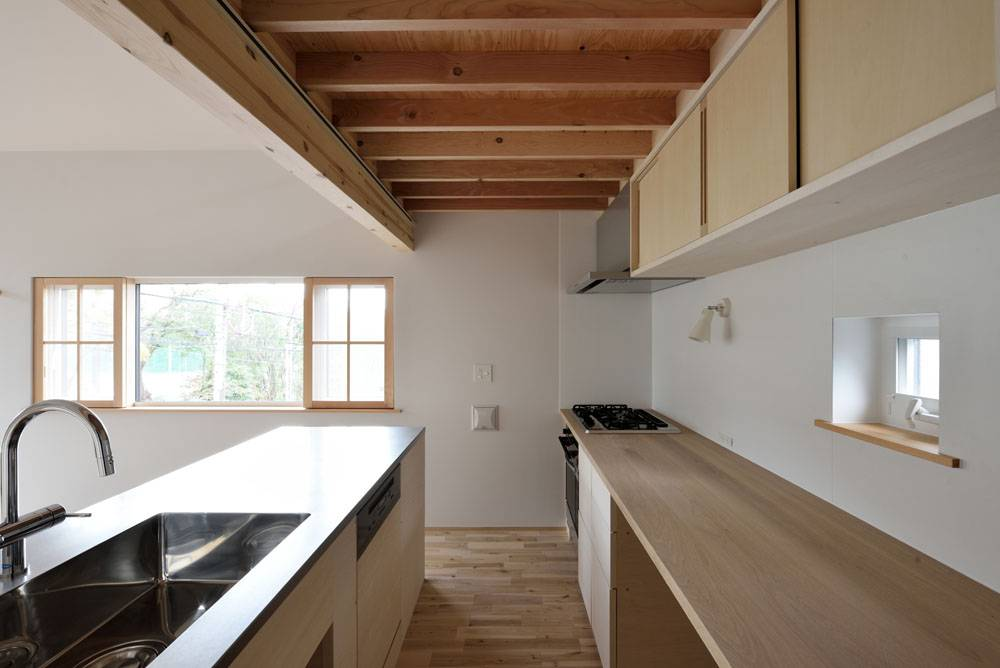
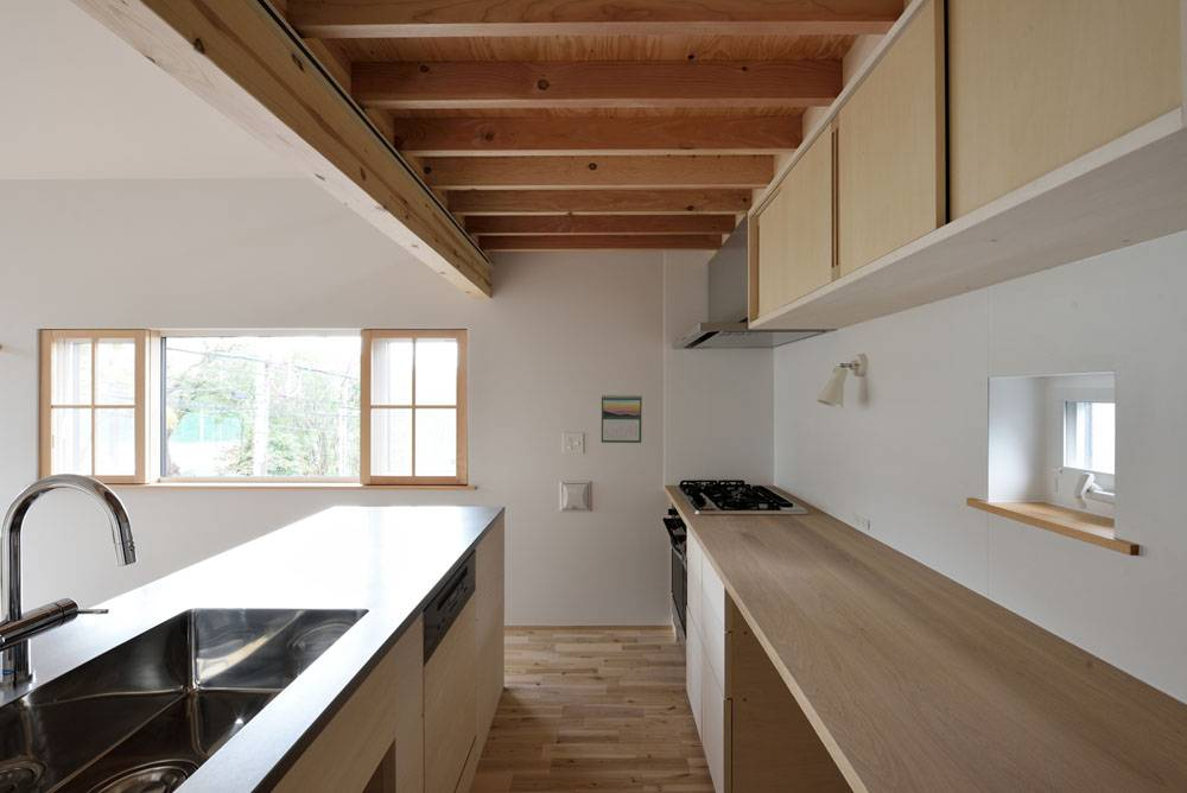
+ calendar (621, 418)
